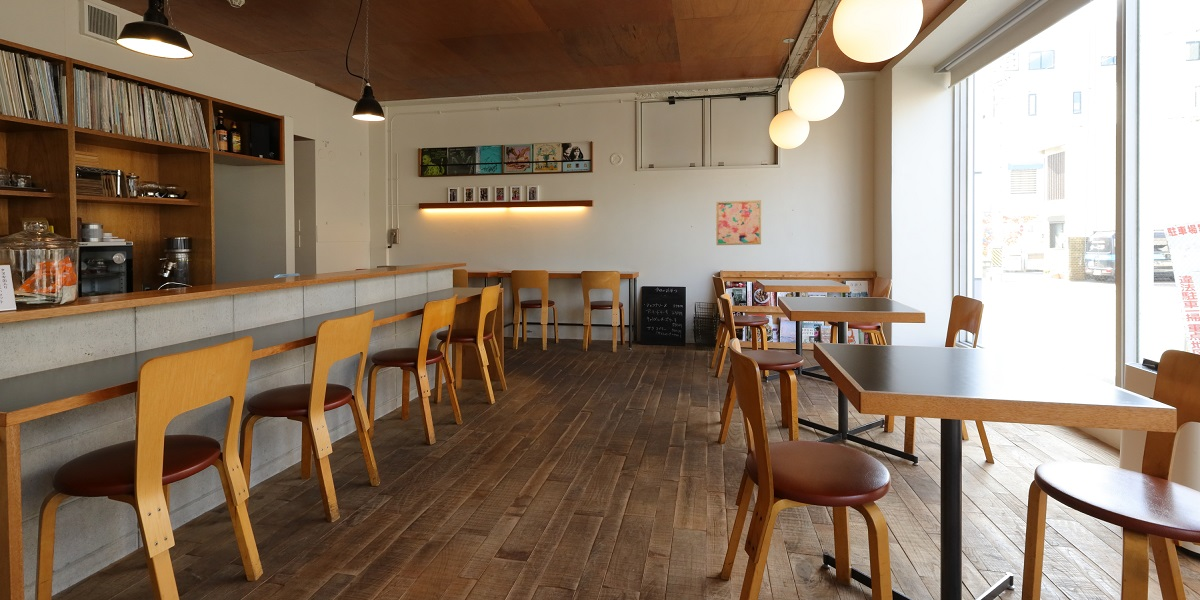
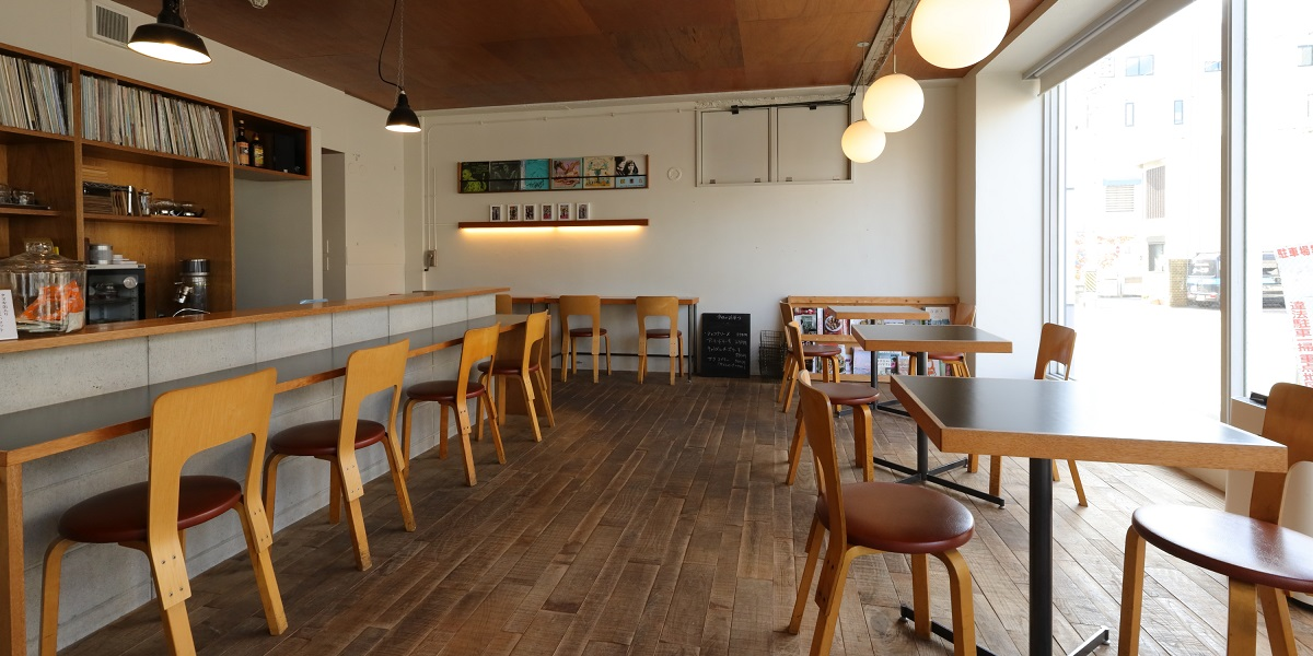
- wall art (738, 223)
